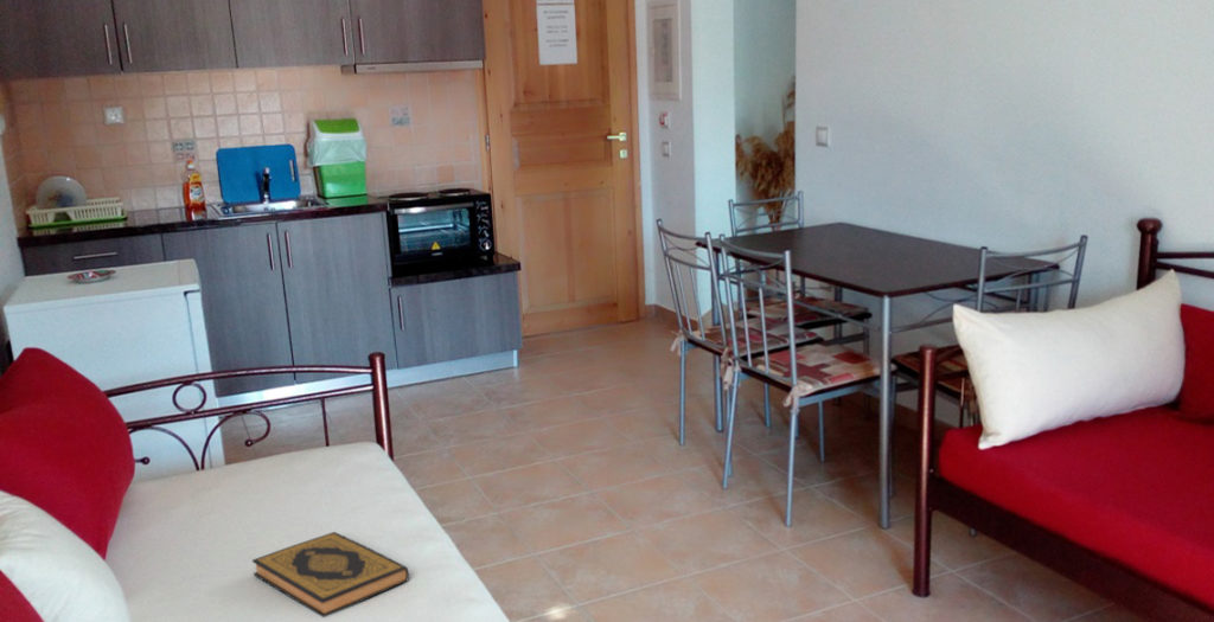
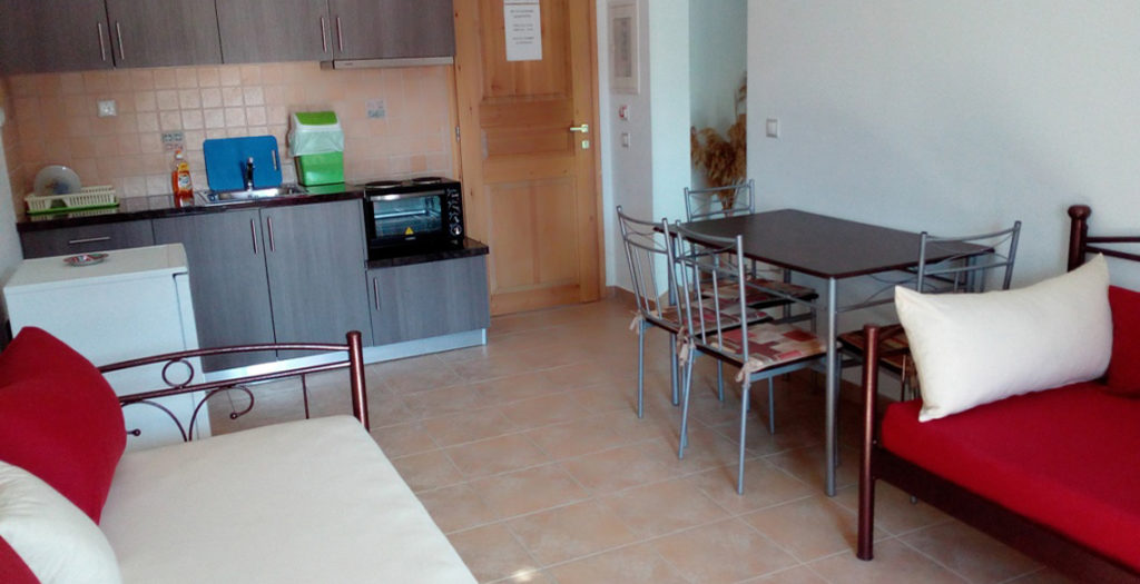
- hardback book (330, 570)
